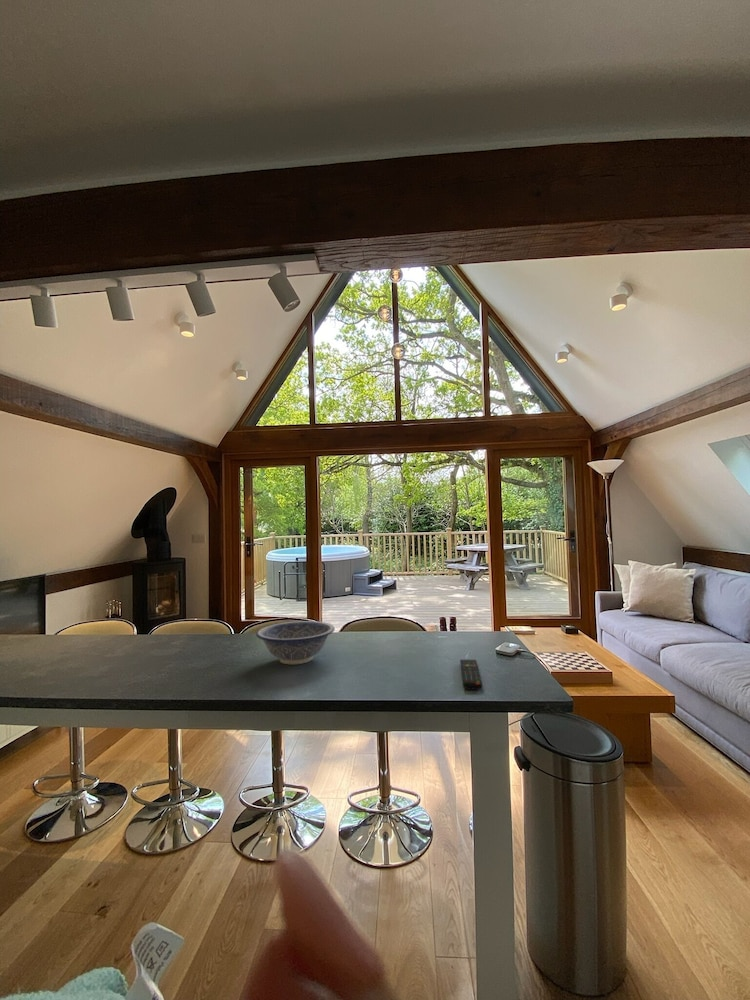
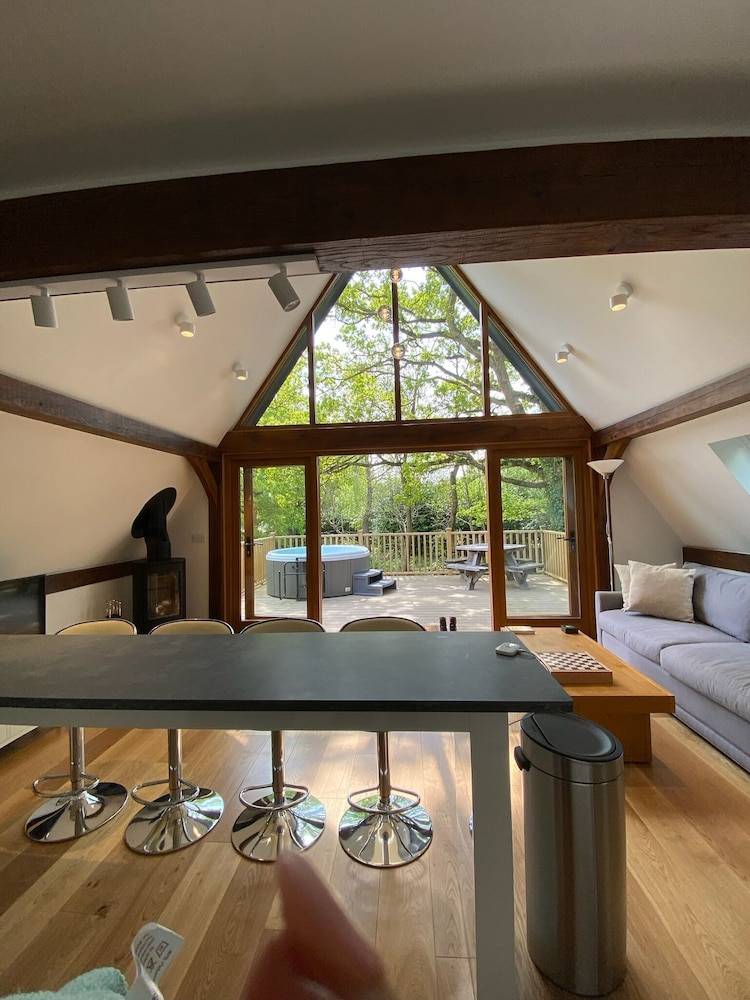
- remote control (470, 673)
- decorative bowl (296, 644)
